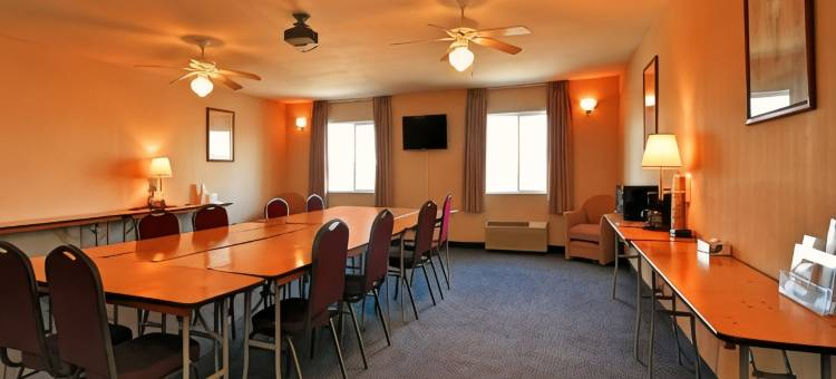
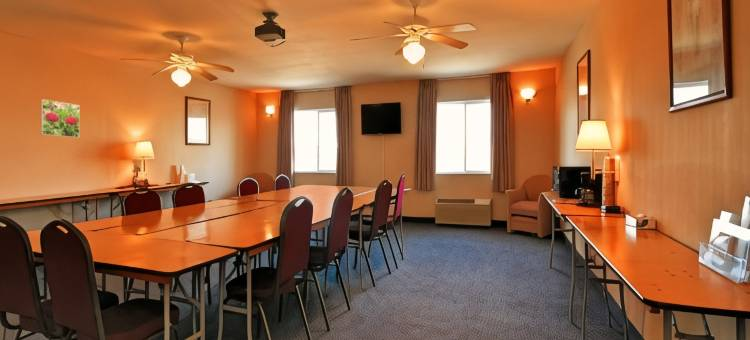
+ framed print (60, 119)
